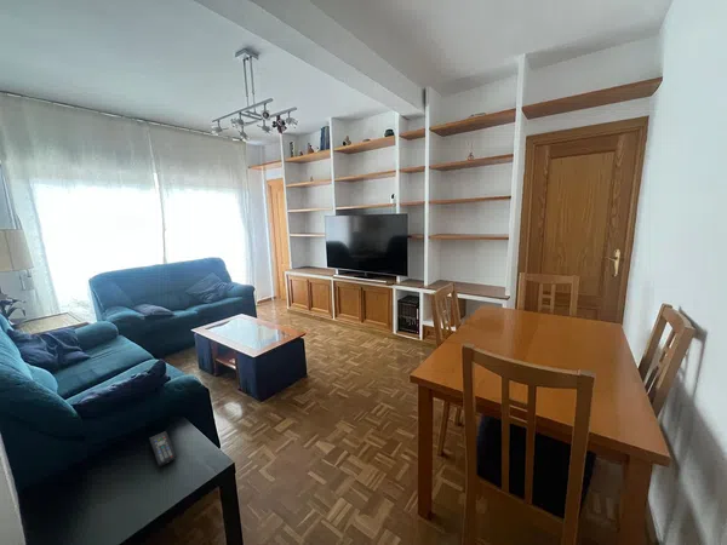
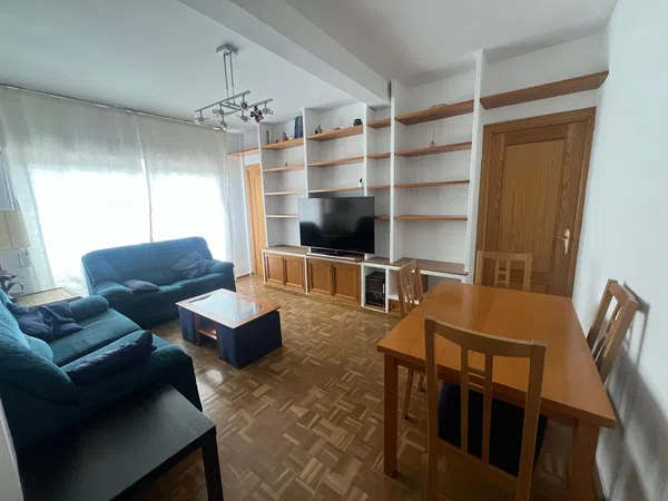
- remote control (161, 447)
